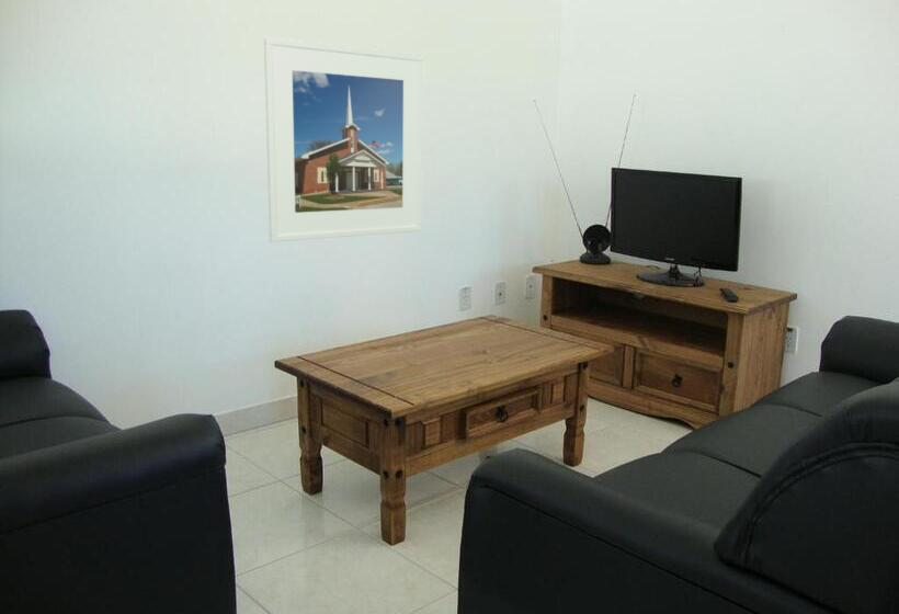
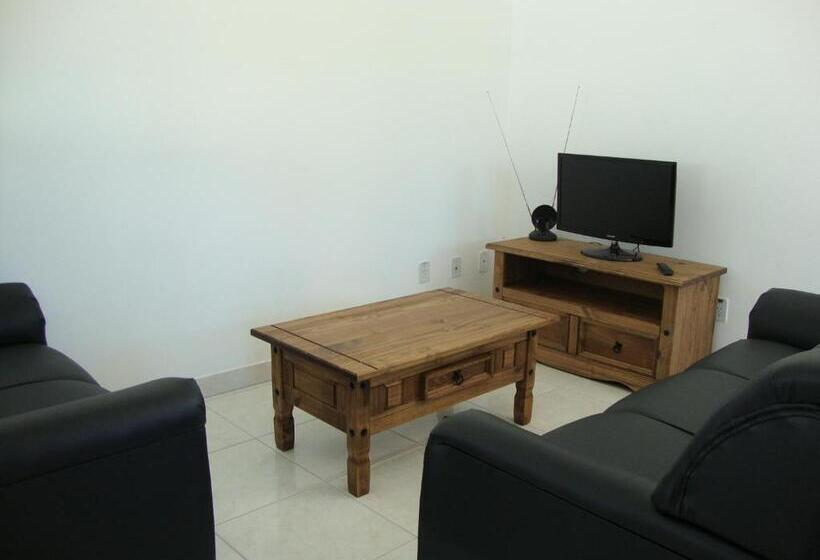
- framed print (350, 144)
